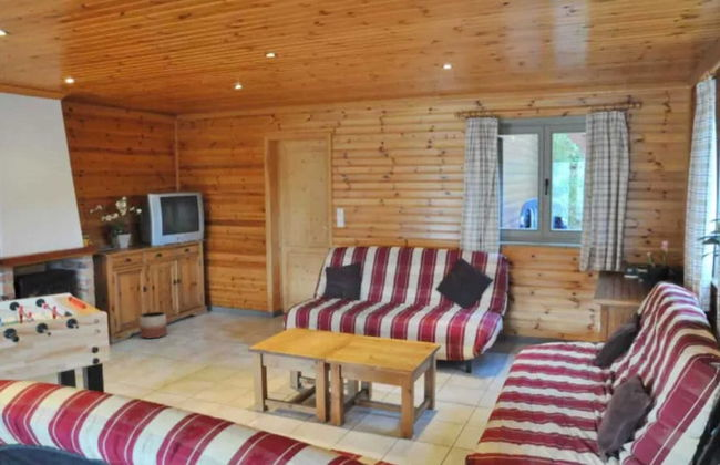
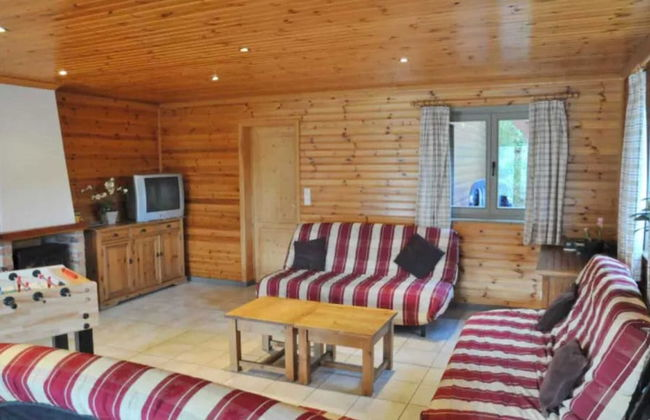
- planter (153, 324)
